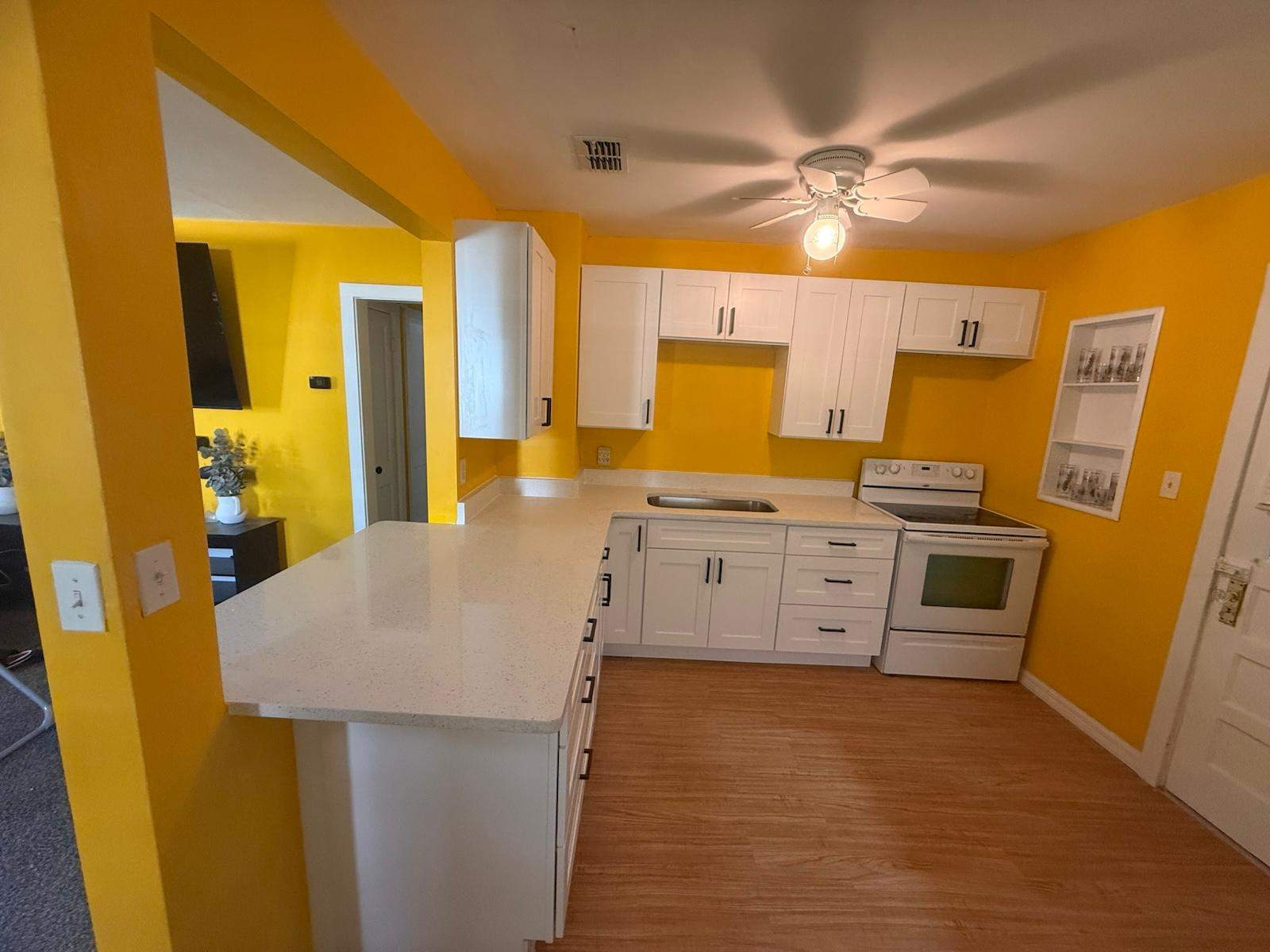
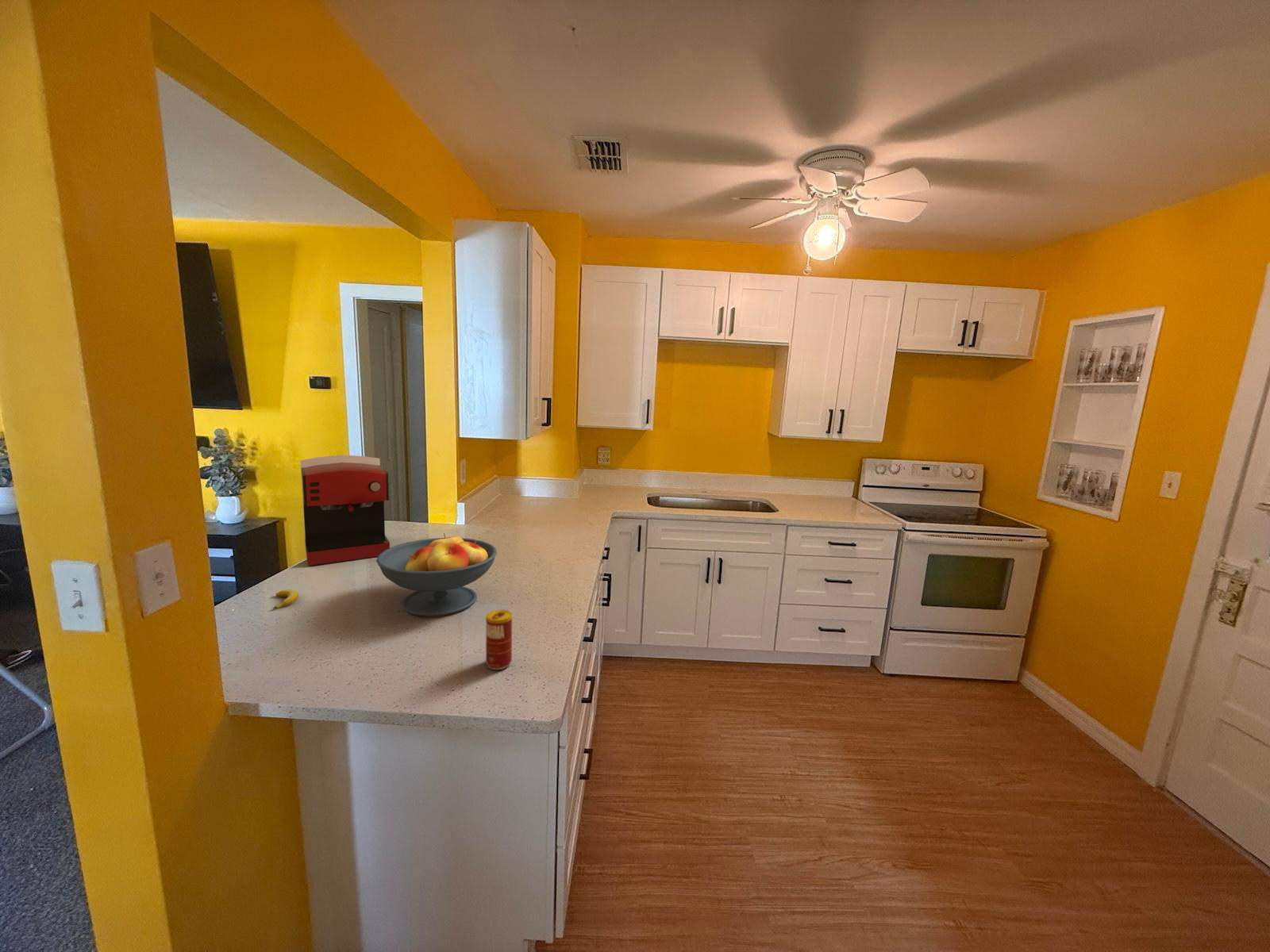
+ beverage can (498, 639)
+ coffee maker (345, 505)
+ banana (286, 596)
+ fruit bowl (439, 568)
